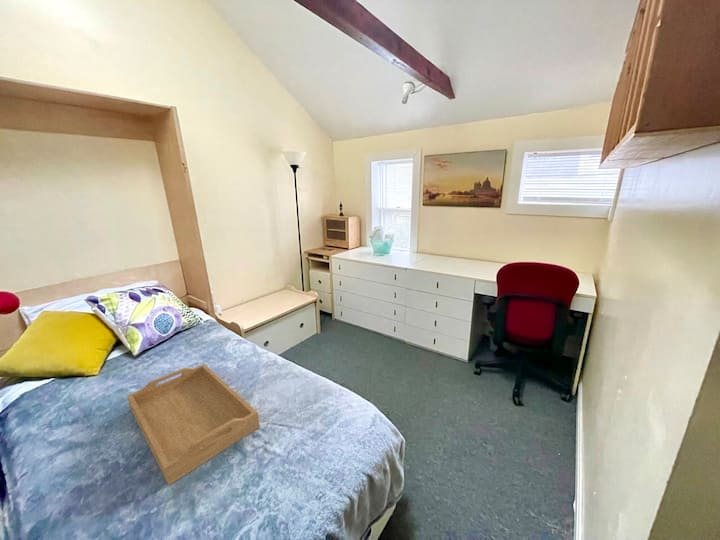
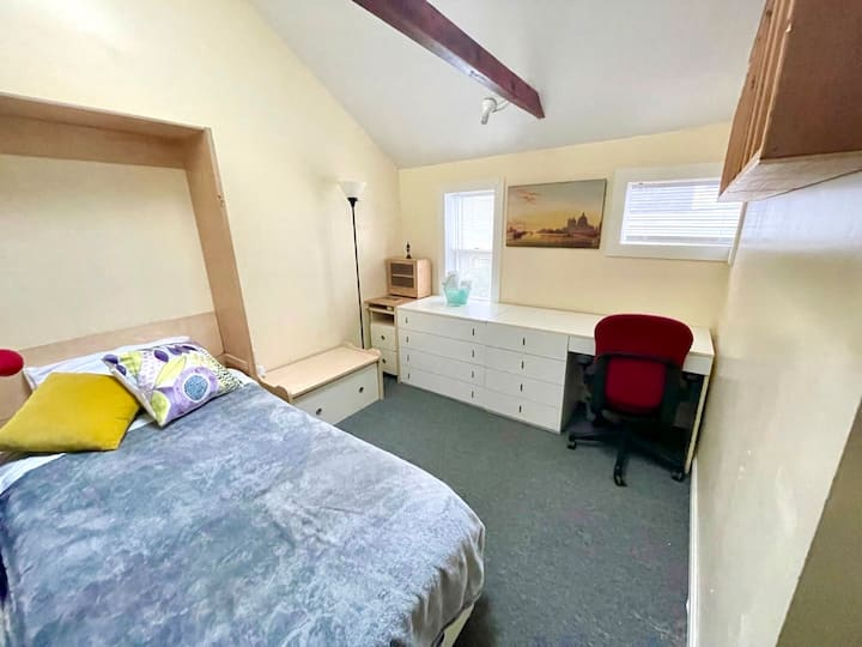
- serving tray (190, 408)
